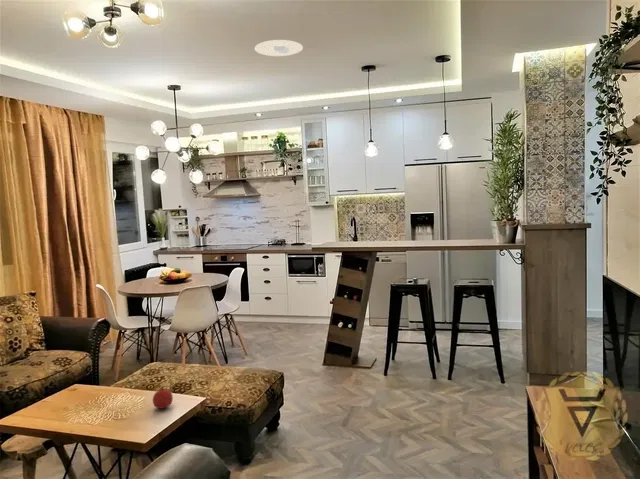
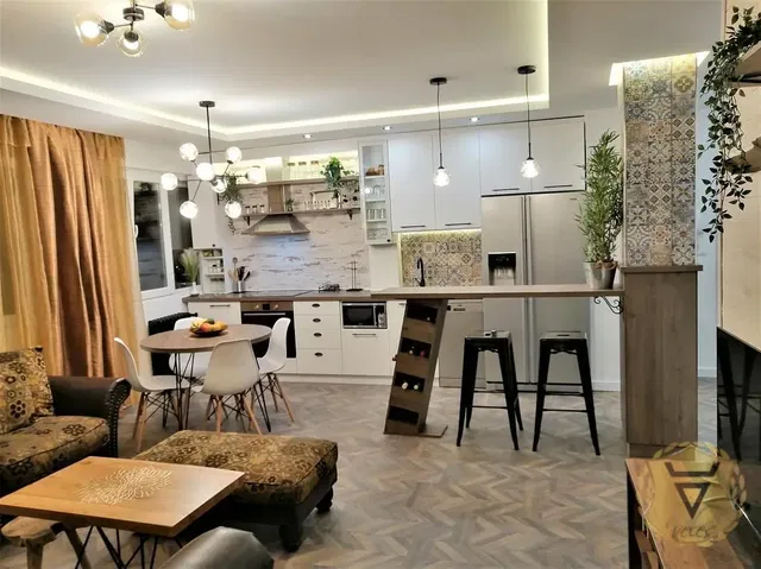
- recessed light (278, 45)
- fruit (162, 398)
